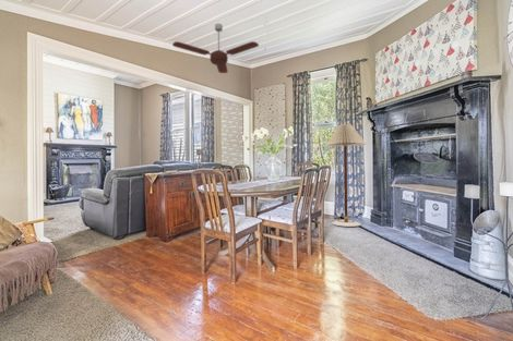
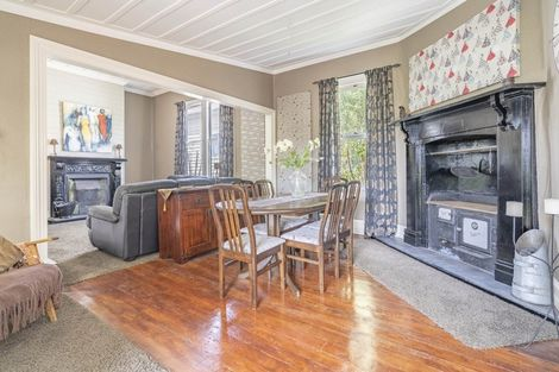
- floor lamp (345, 173)
- ceiling fan (218, 47)
